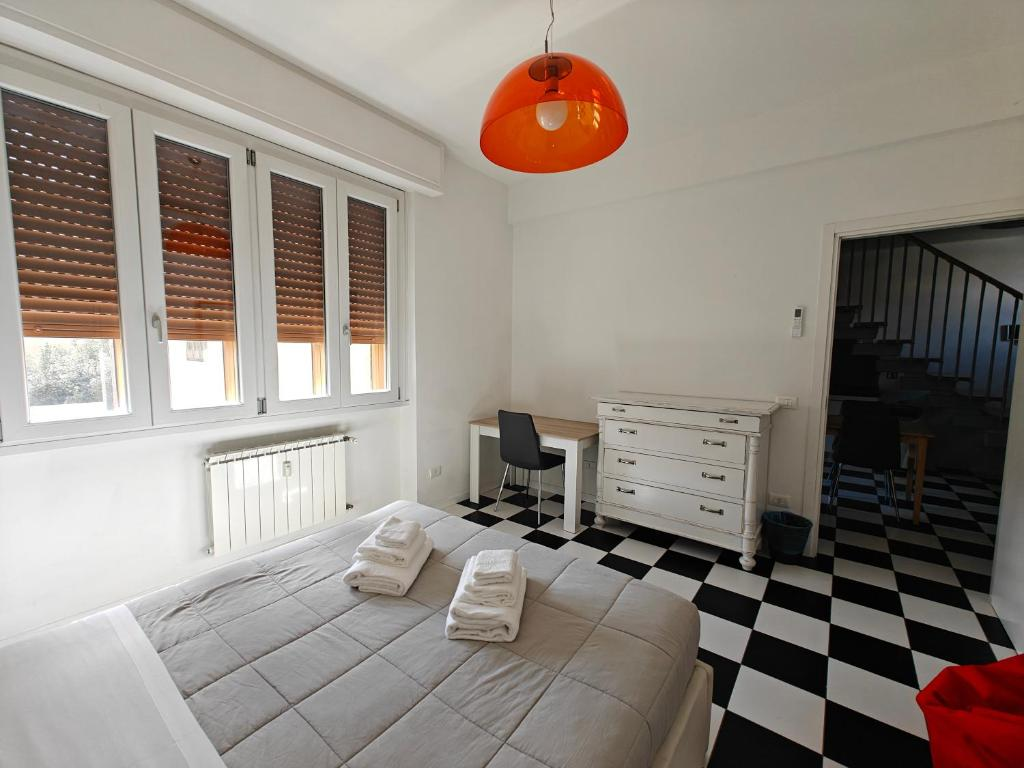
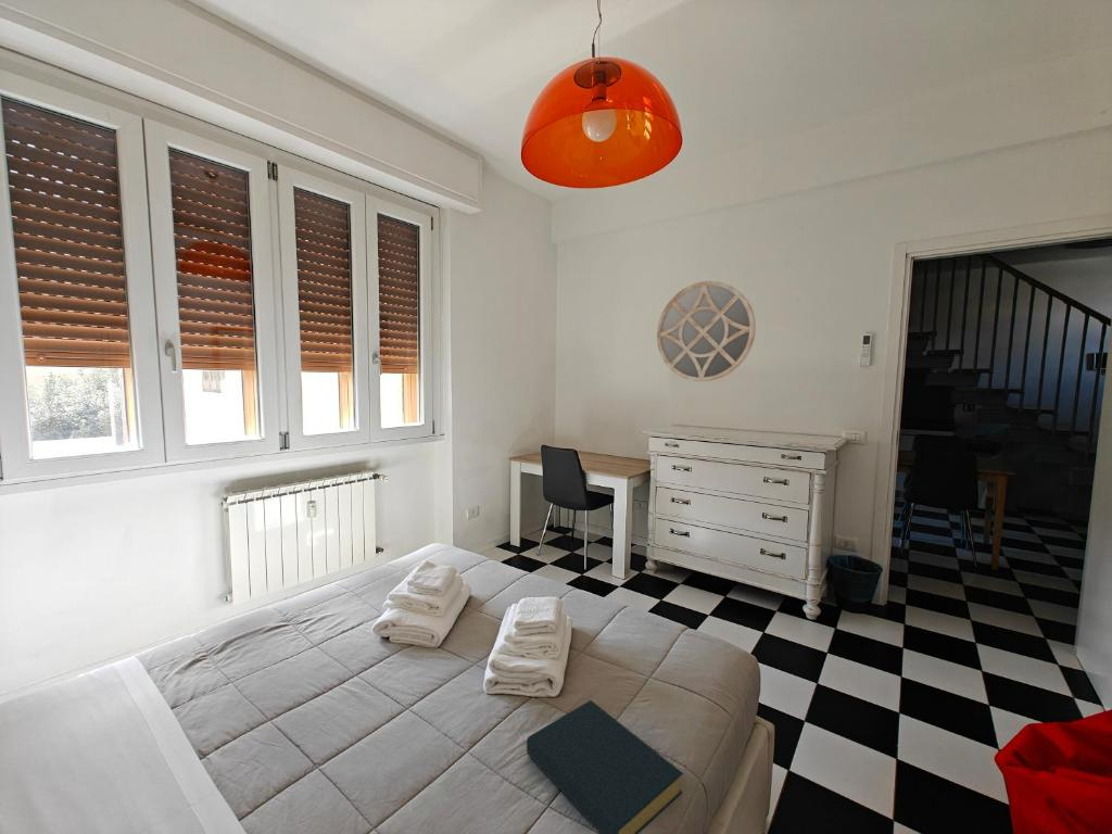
+ hardback book (601, 763)
+ home mirror (703, 331)
